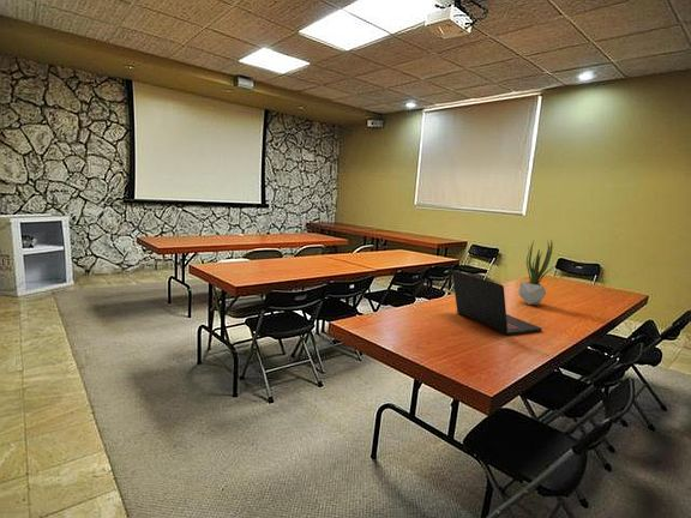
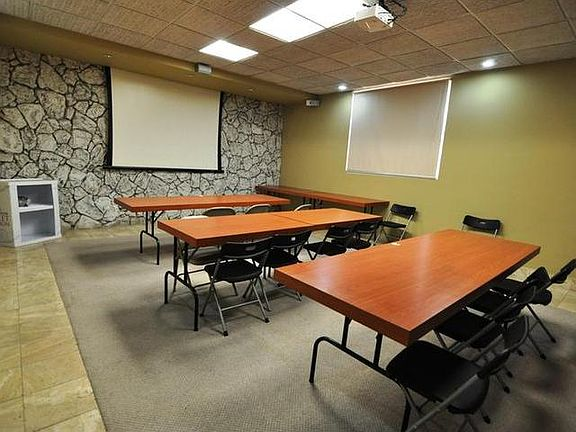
- potted plant (537, 271)
- laptop (494, 299)
